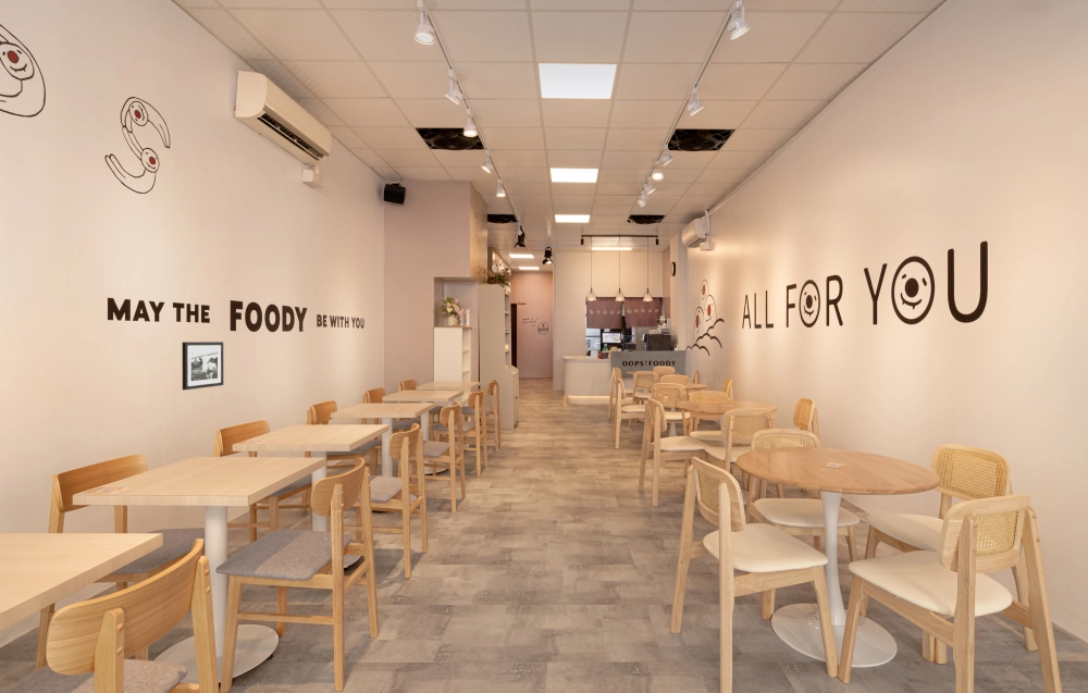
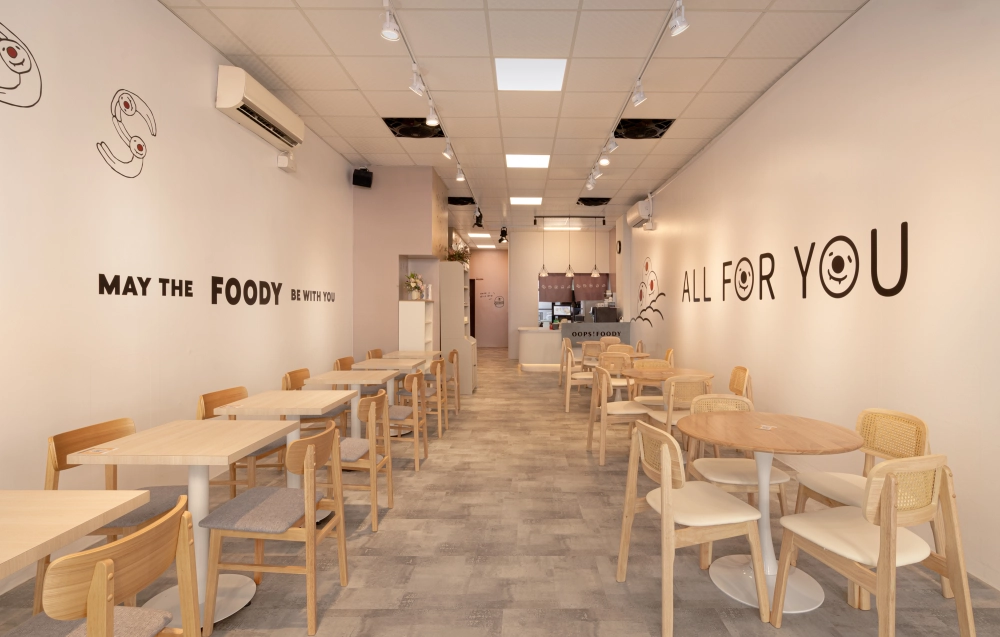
- picture frame (203, 364)
